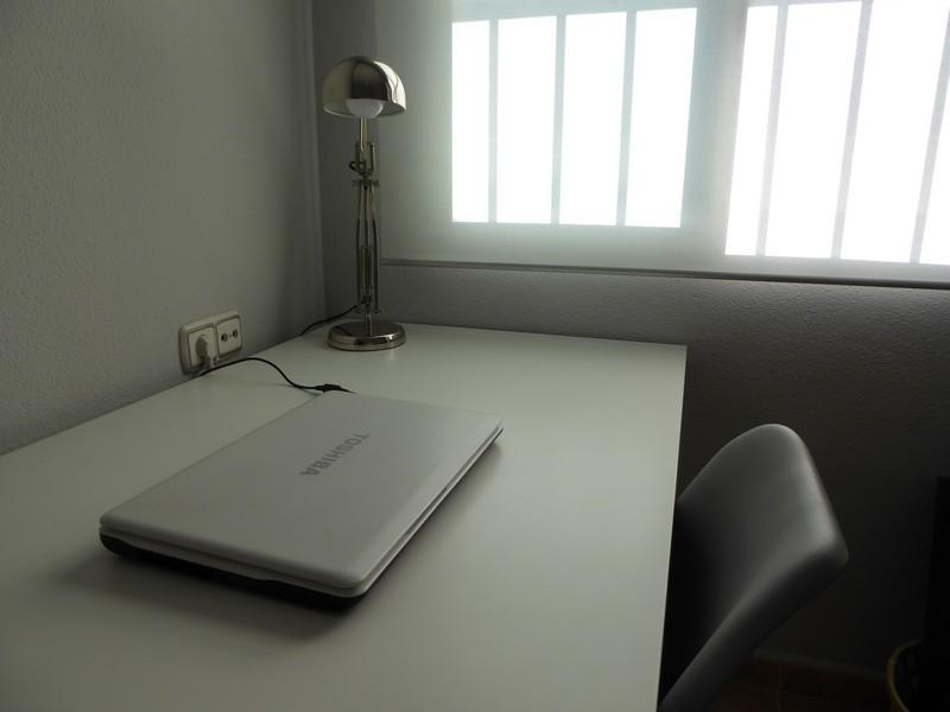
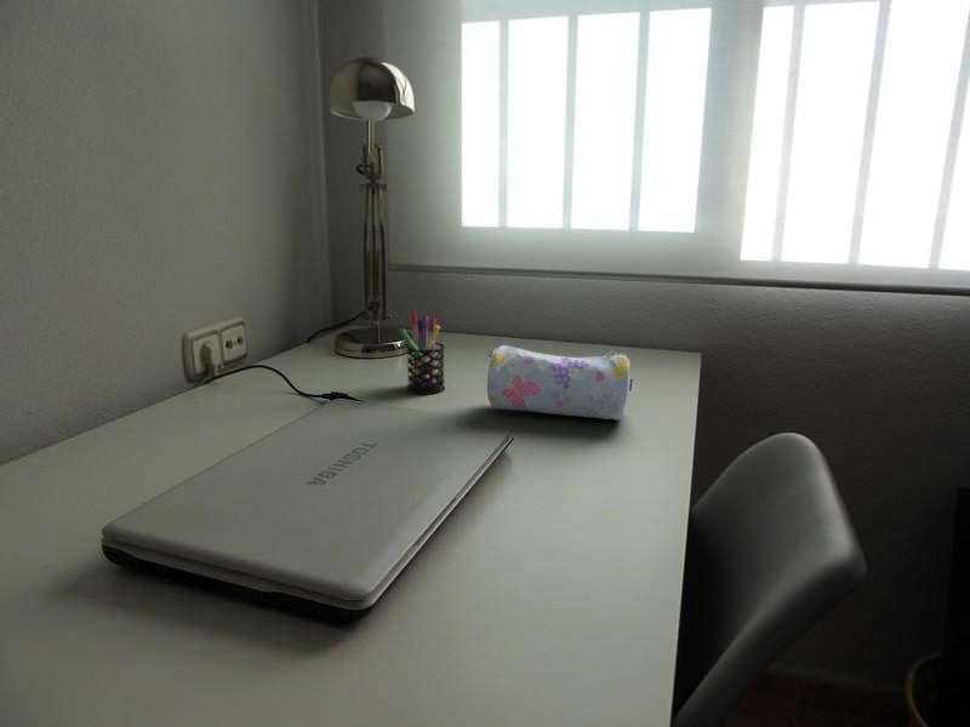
+ pen holder (421, 351)
+ pencil case (558, 382)
